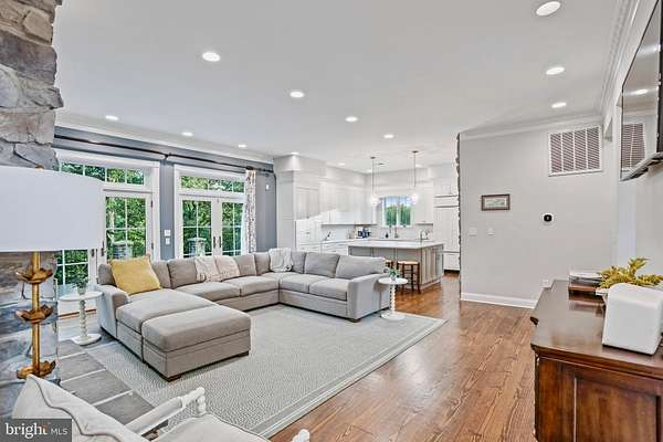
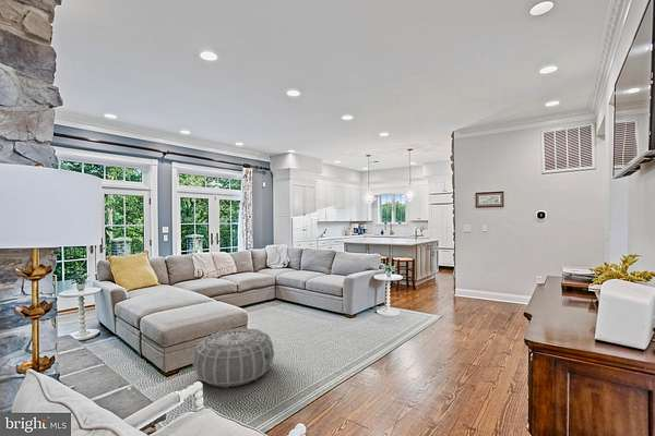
+ air purifier (235, 354)
